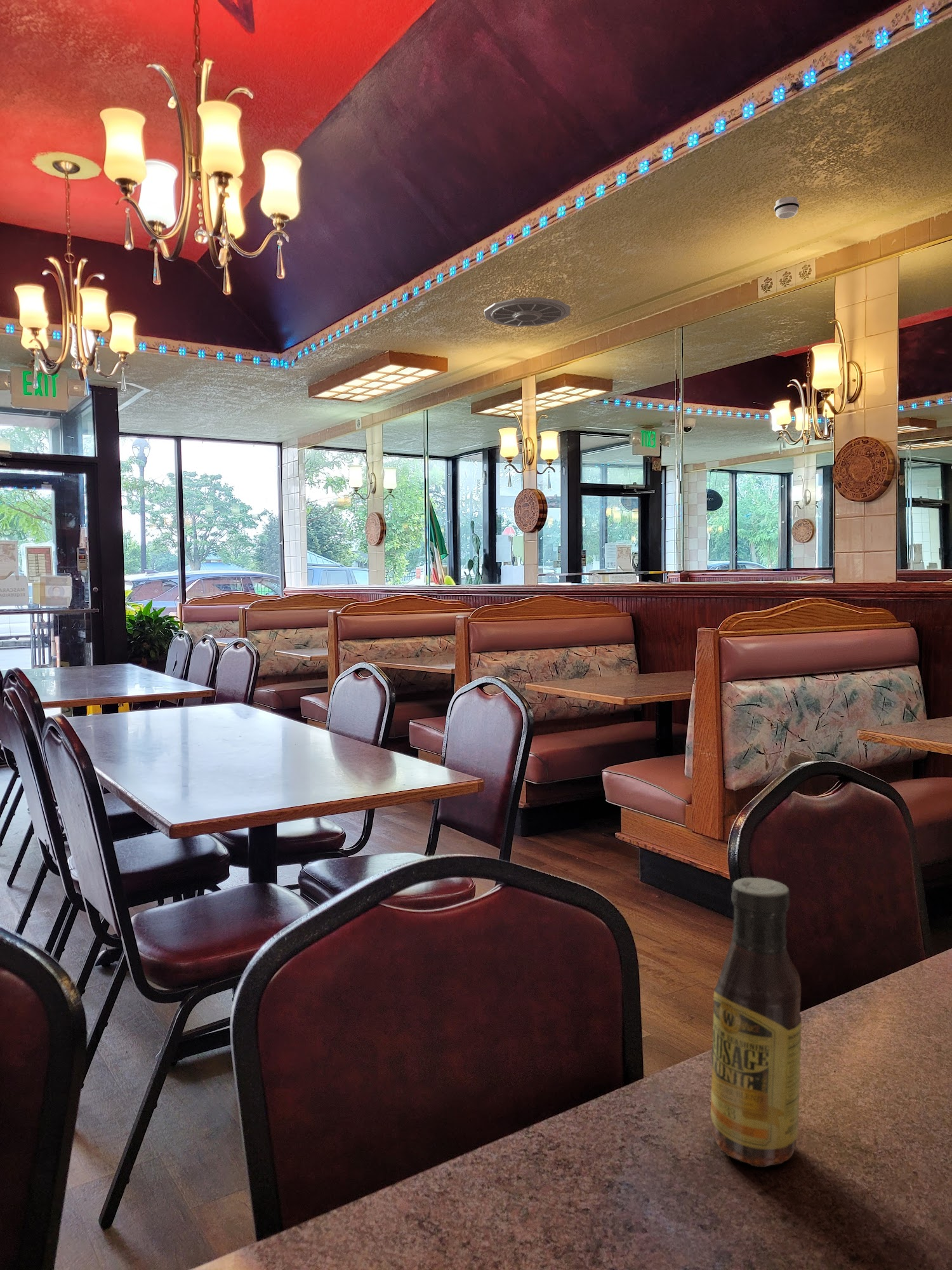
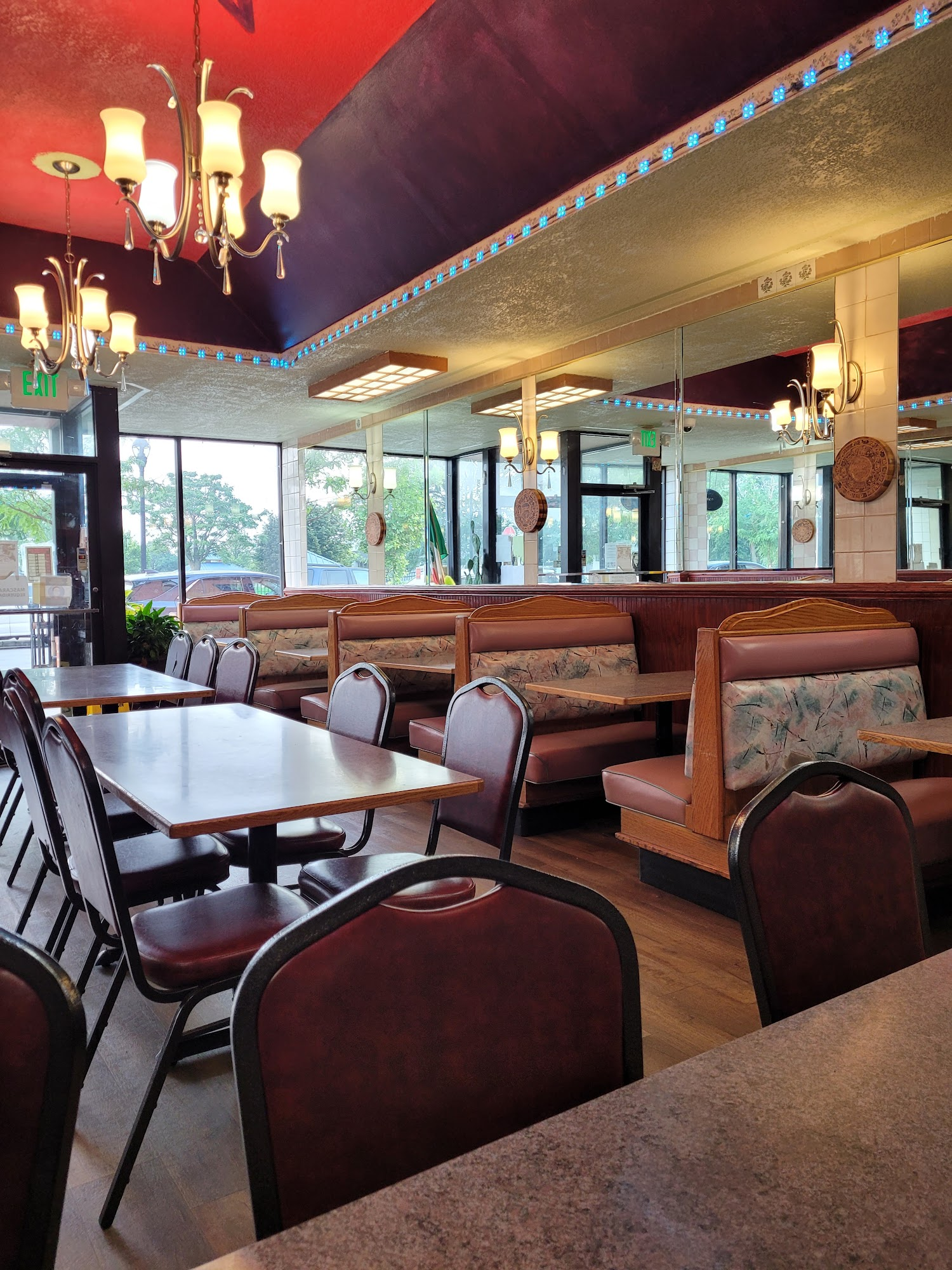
- sauce bottle (755, 1016)
- smoke detector (786, 208)
- ceiling vent (527, 314)
